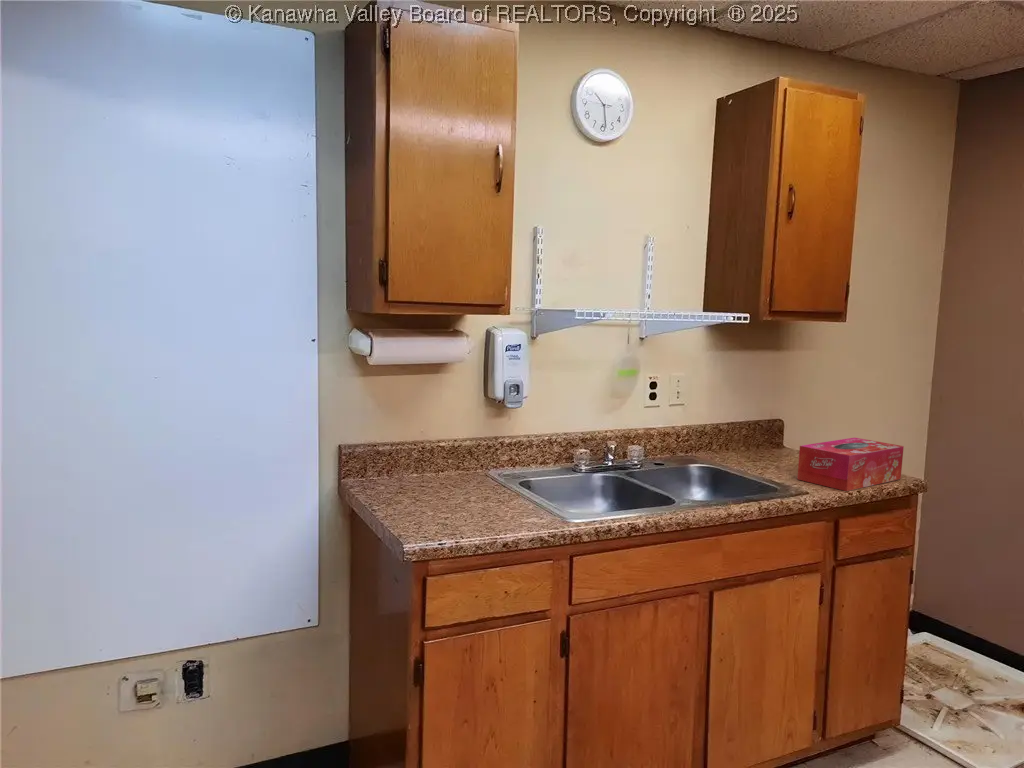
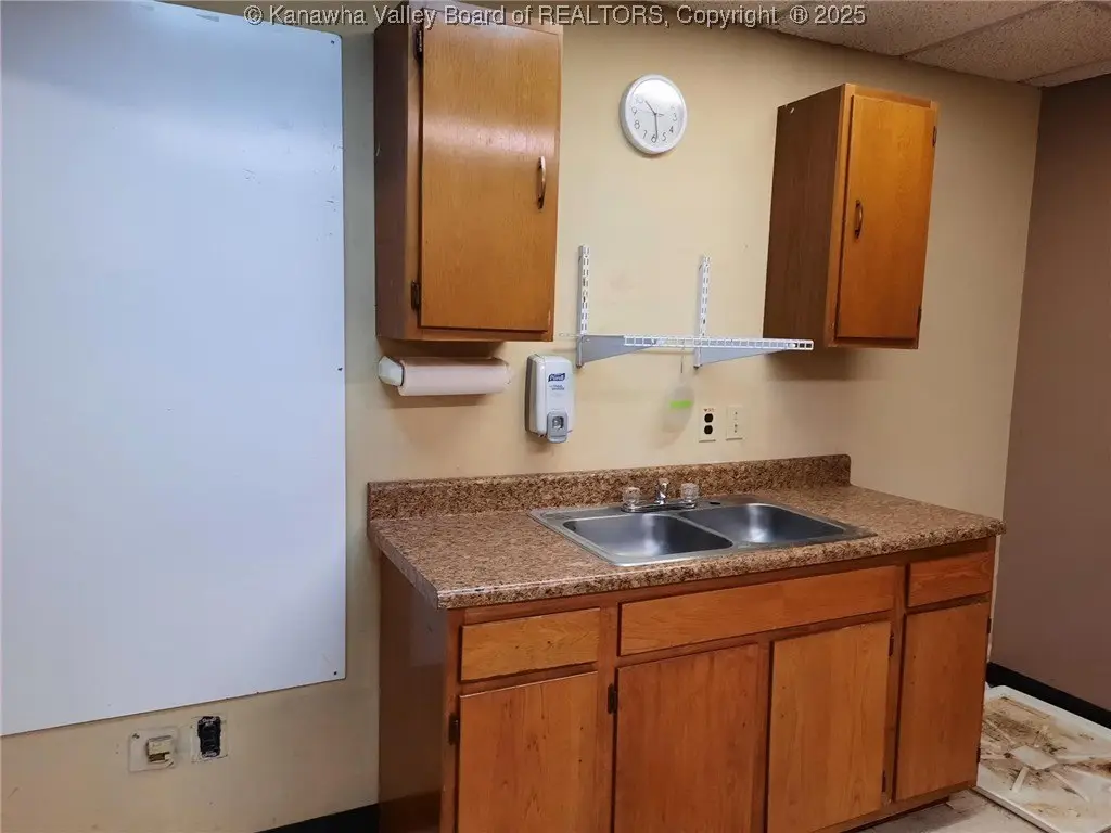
- tissue box (850, 462)
